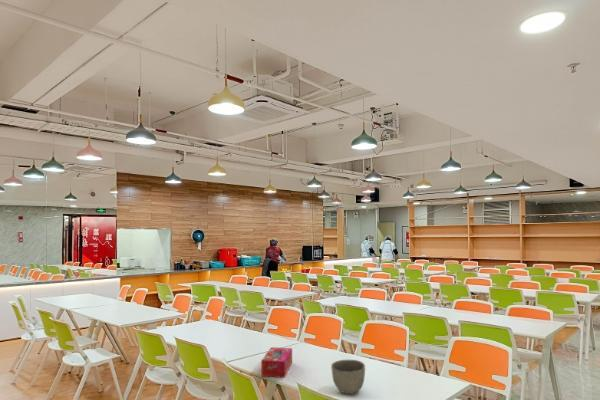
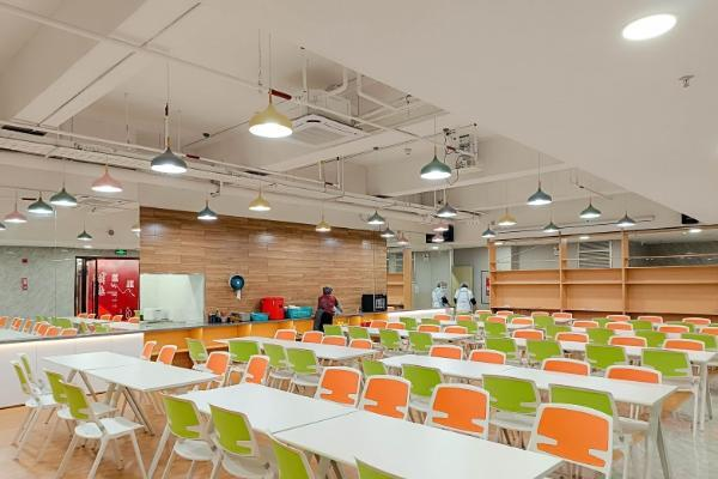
- bowl (348, 377)
- tissue box (277, 361)
